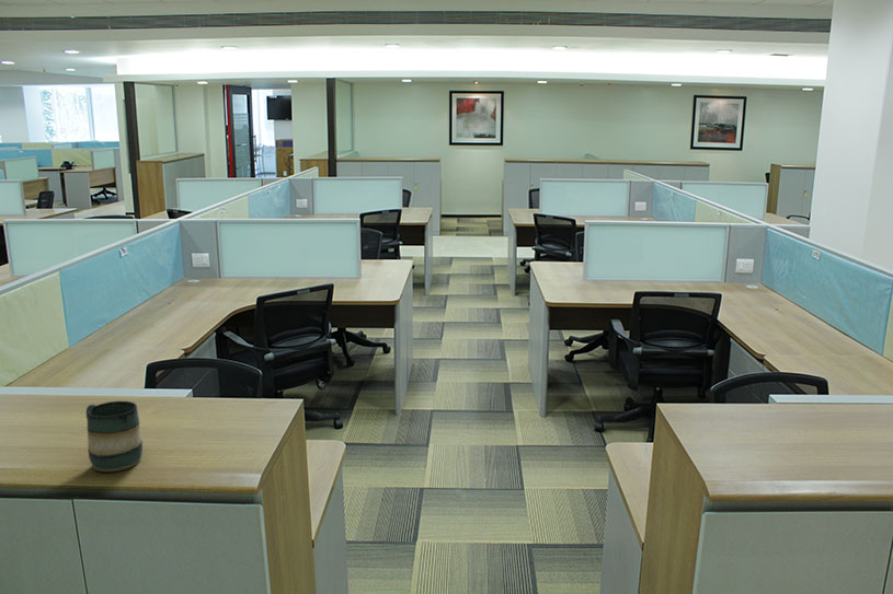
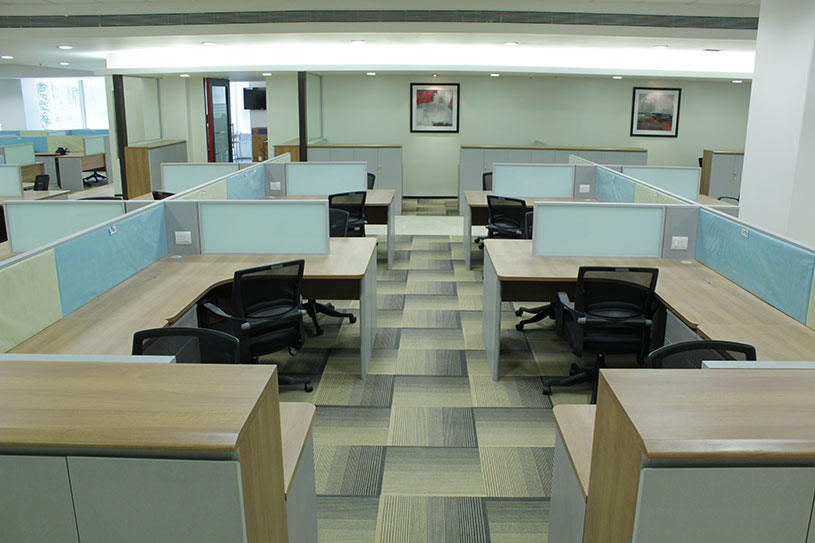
- mug (108, 432)
